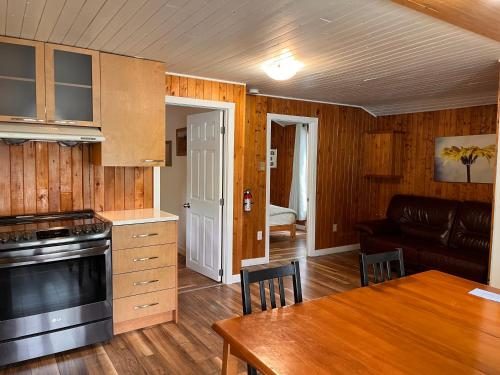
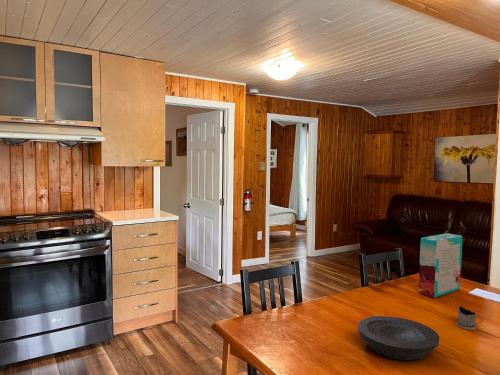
+ tea glass holder (469, 318)
+ cereal box (440, 264)
+ plate (396, 338)
